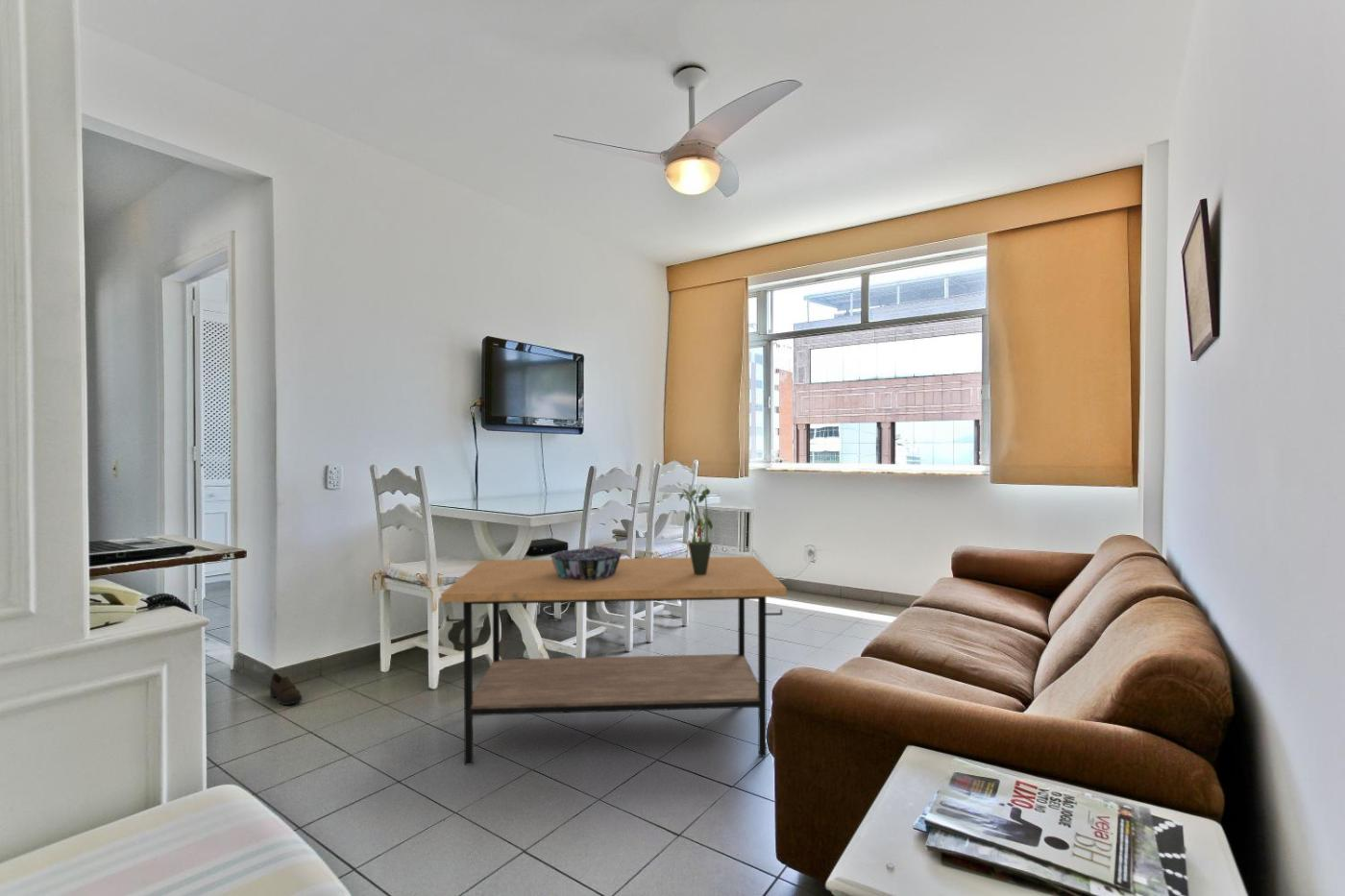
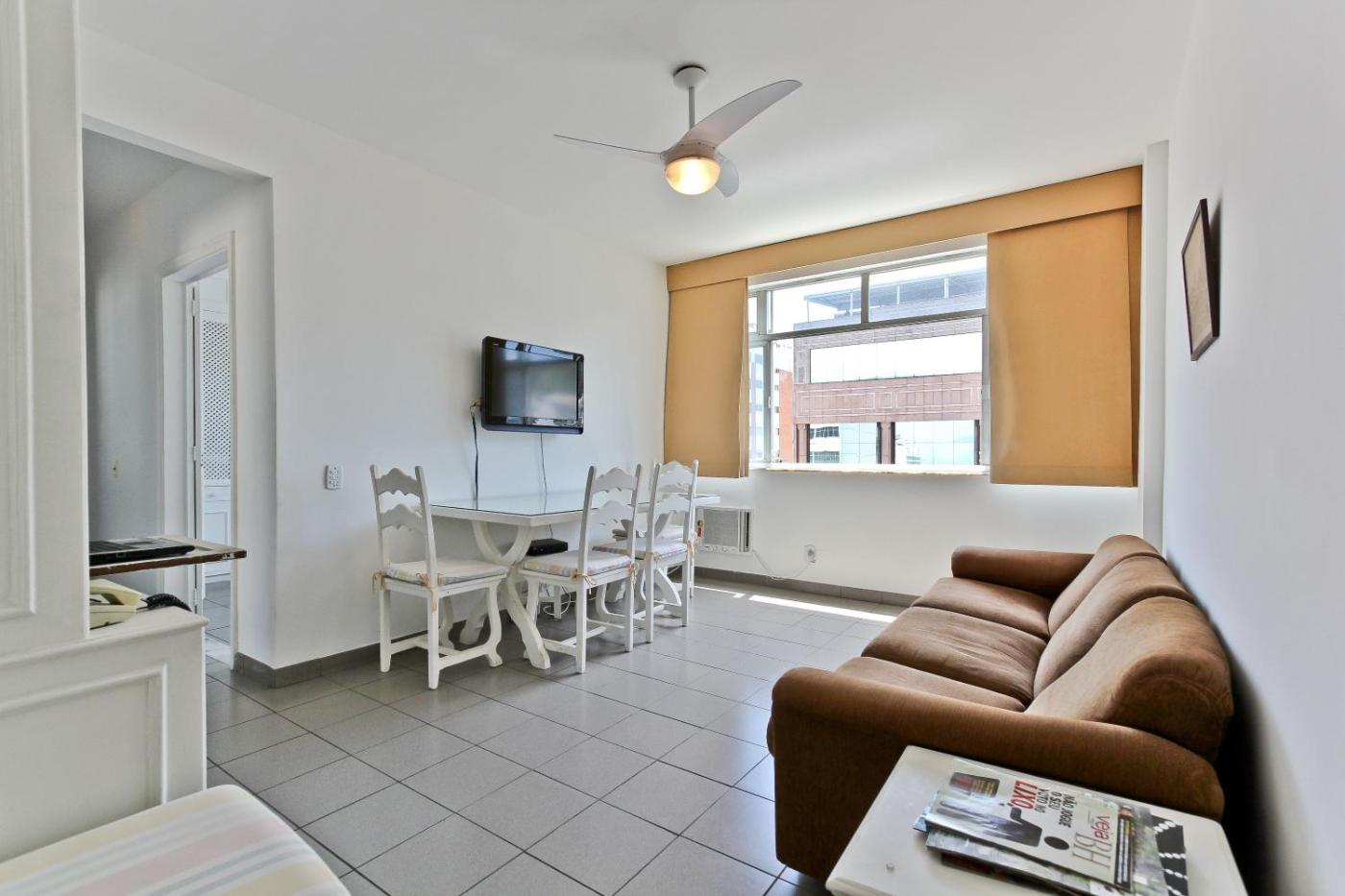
- potted plant (696, 528)
- decorative bowl (586, 564)
- coffee table (619, 657)
- shoe (284, 689)
